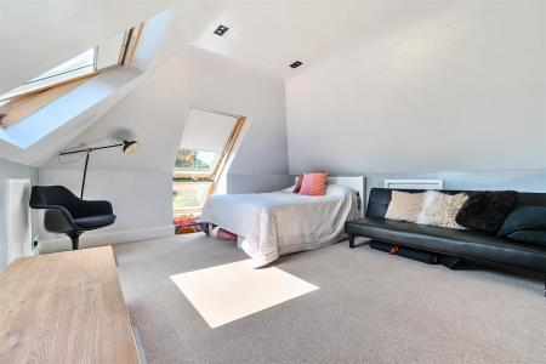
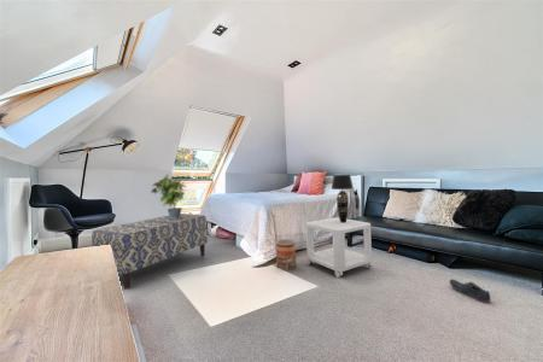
+ bench (157, 244)
+ side table (337, 244)
+ table lamp (341, 198)
+ planter (286, 253)
+ shoe (468, 287)
+ potted plant (170, 195)
